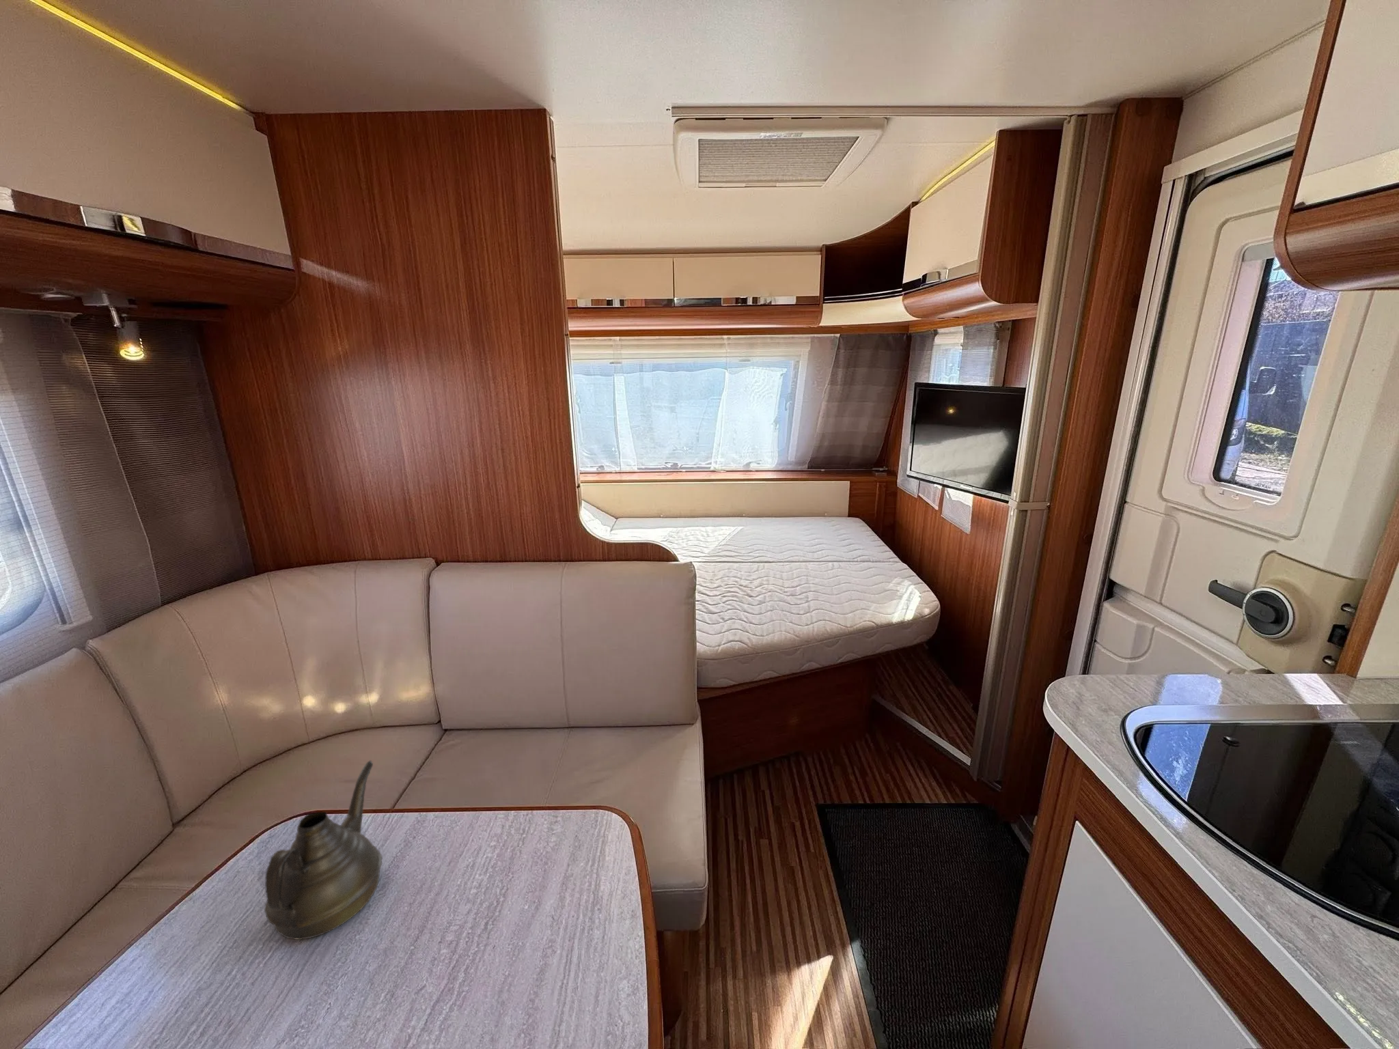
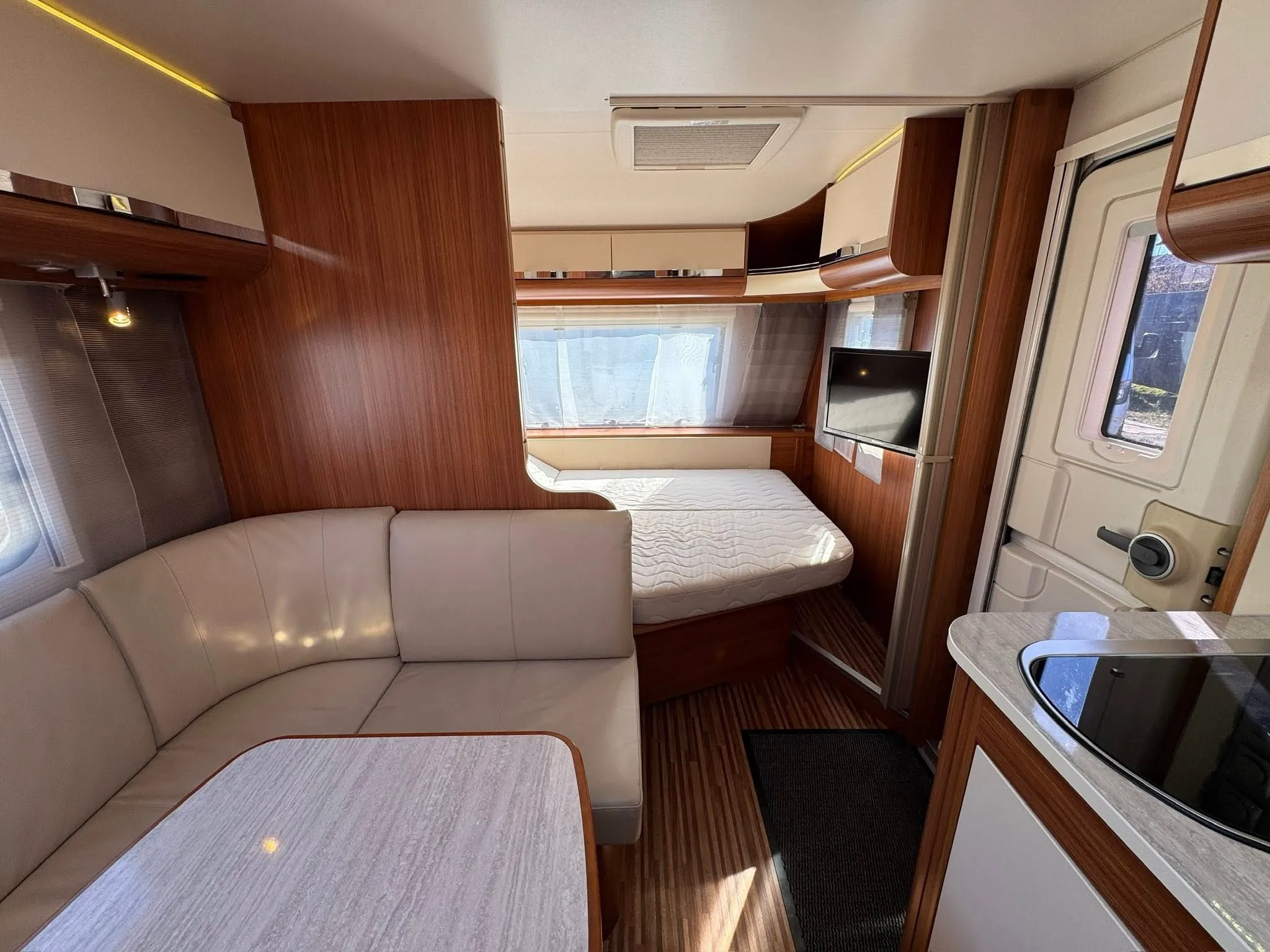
- teapot (335, 843)
